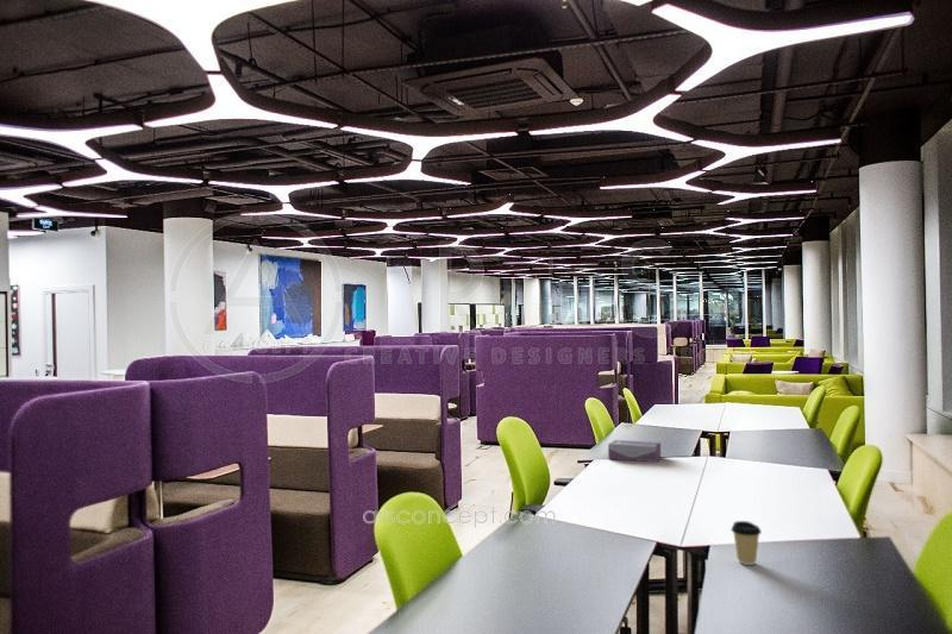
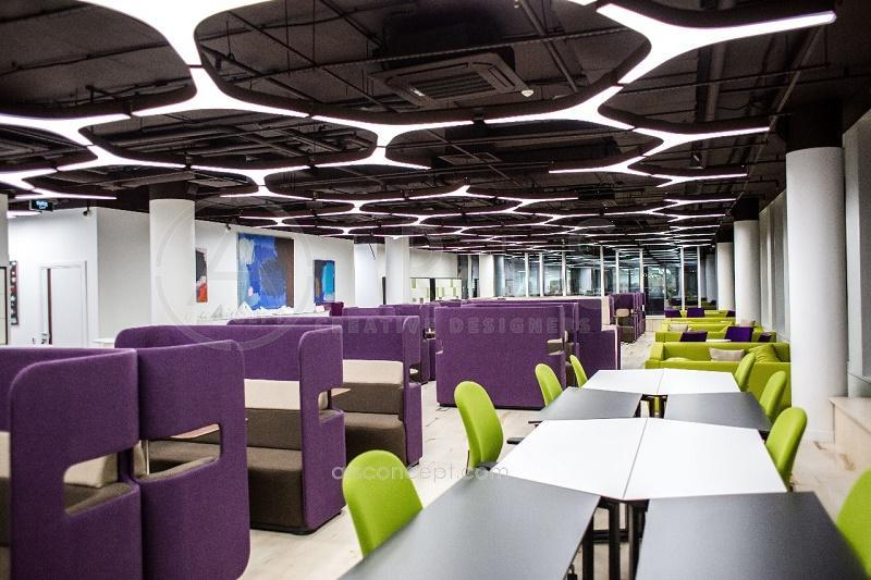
- tissue box (634, 450)
- coffee cup (746, 542)
